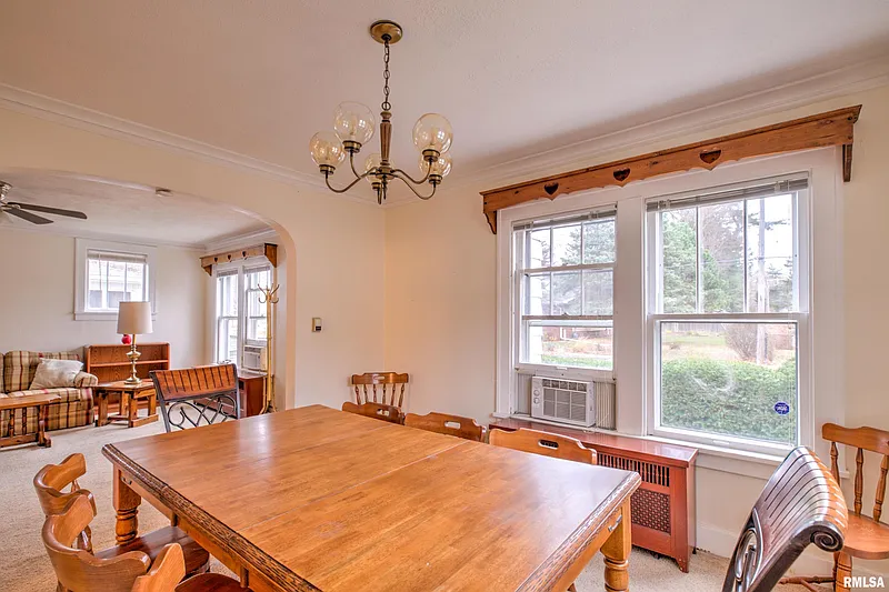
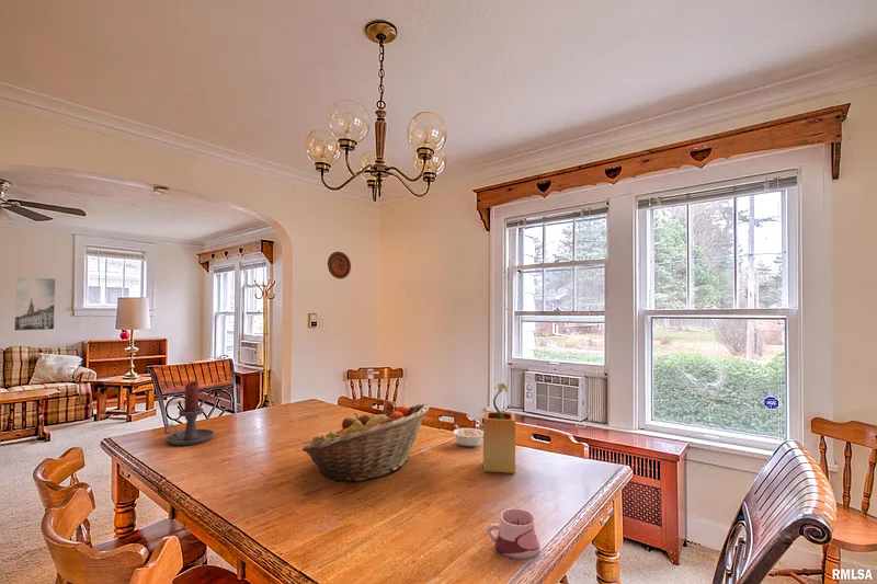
+ legume (467, 436)
+ candle holder (186, 410)
+ mug (513, 531)
+ fruit basket (369, 436)
+ decorative plate (339, 265)
+ potted plant (499, 425)
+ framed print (35, 304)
